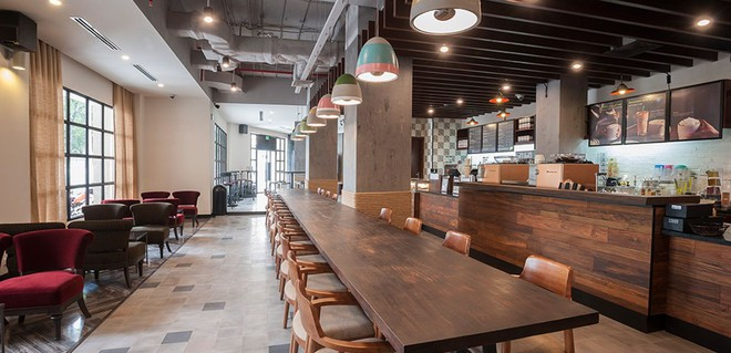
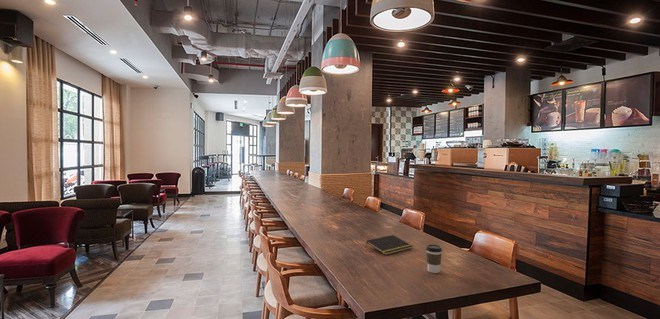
+ coffee cup (433, 258)
+ notepad (389, 244)
